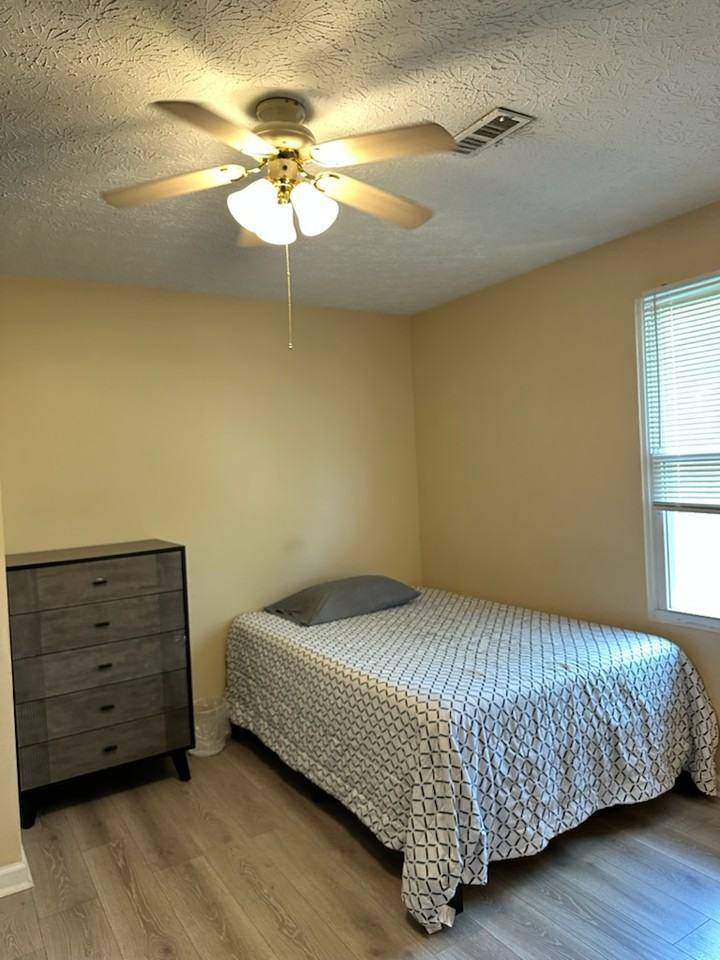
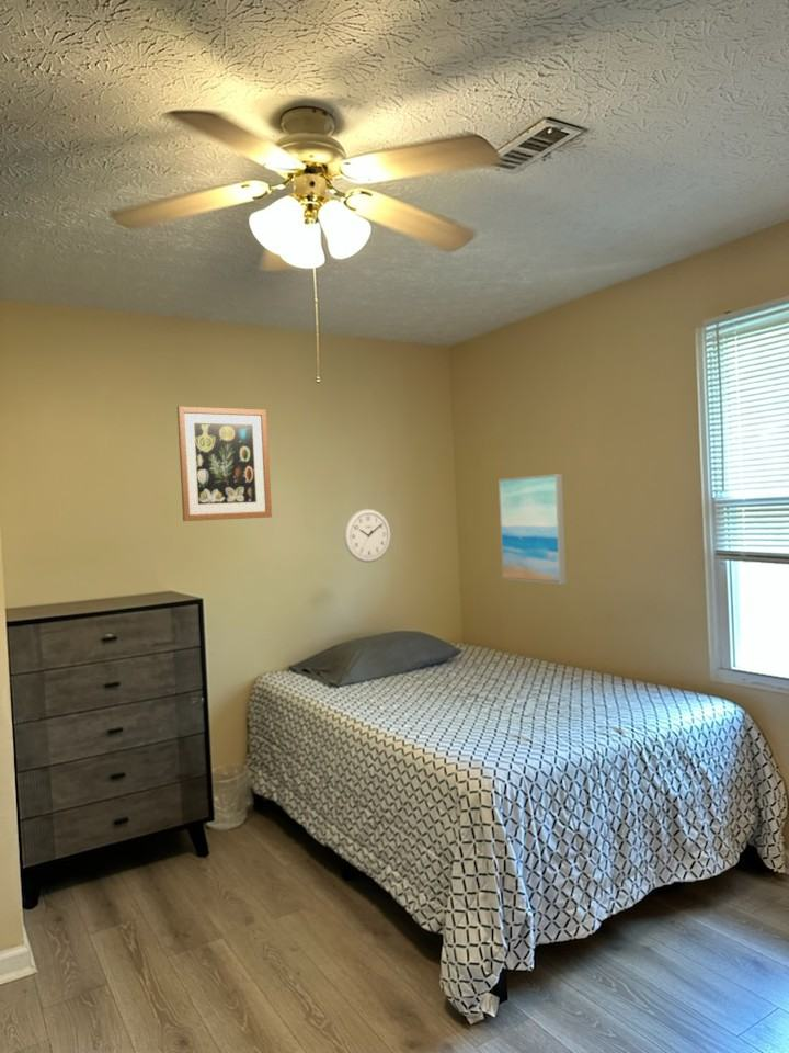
+ wall art (530, 529)
+ wall art (226, 463)
+ wall clock (368, 535)
